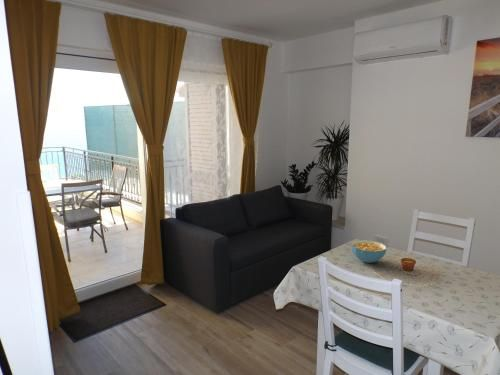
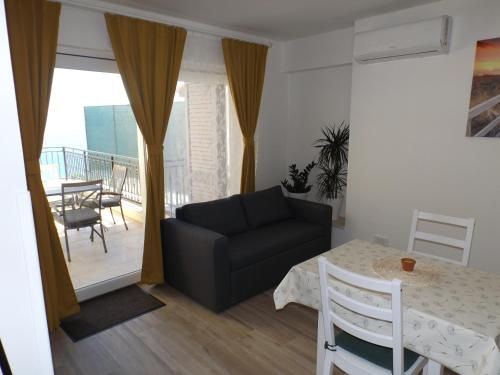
- cereal bowl (368, 253)
